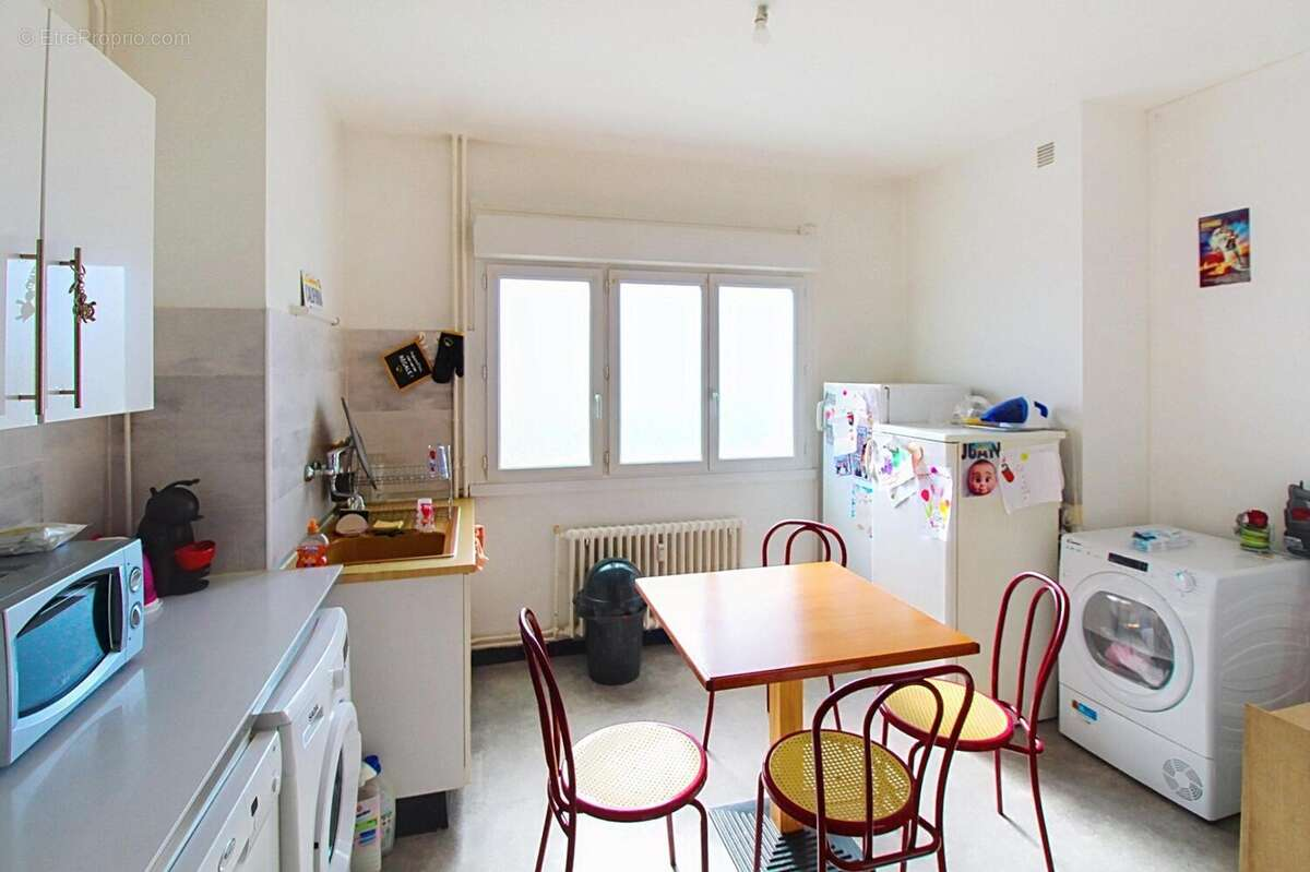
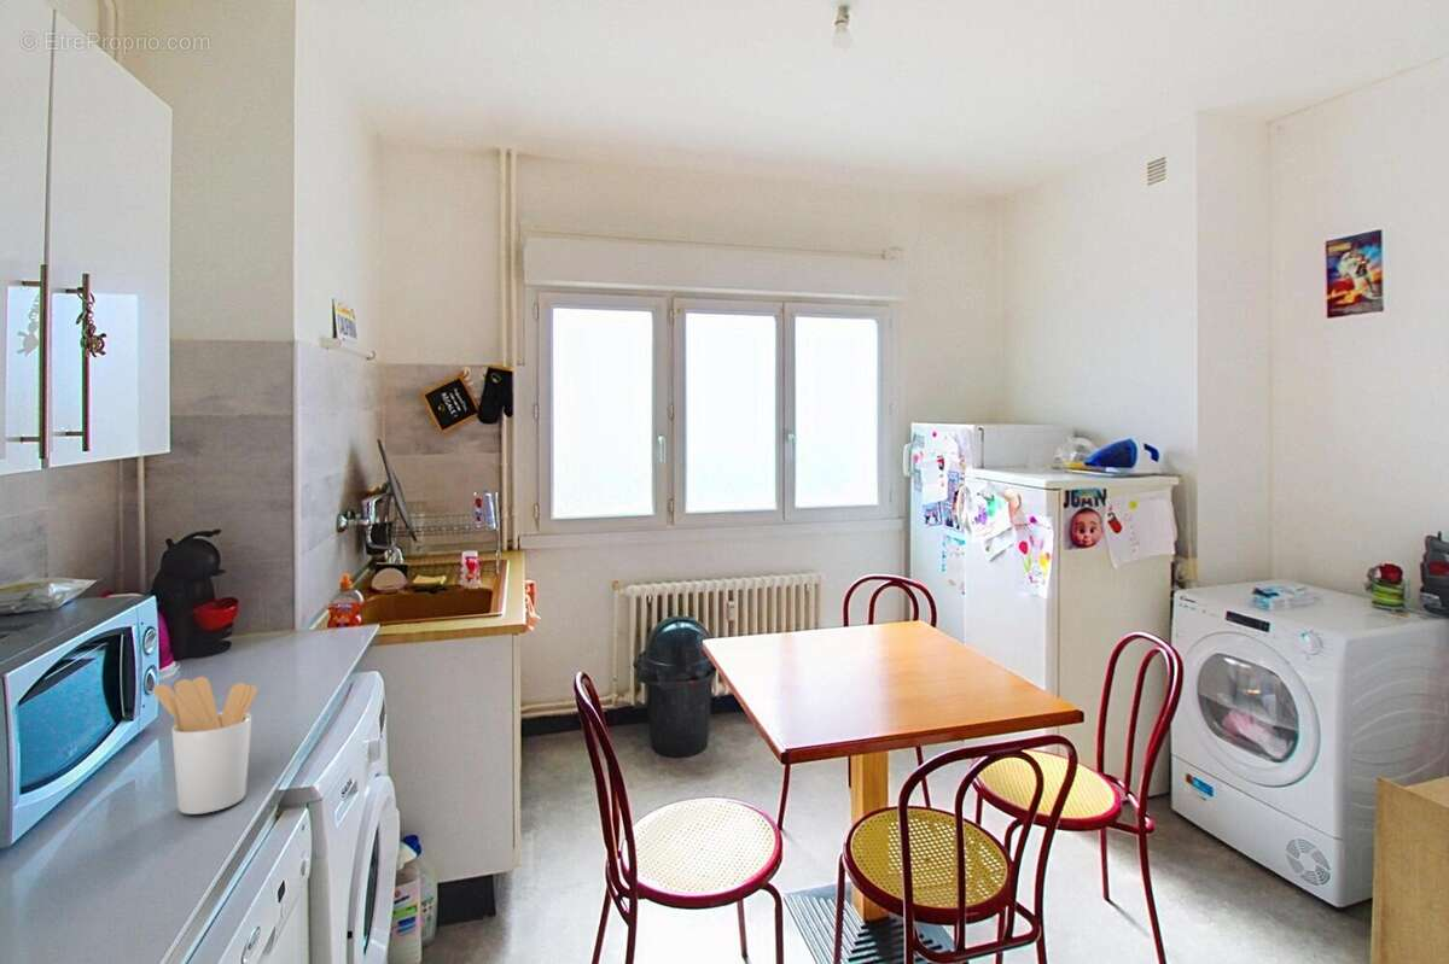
+ utensil holder (202, 738)
